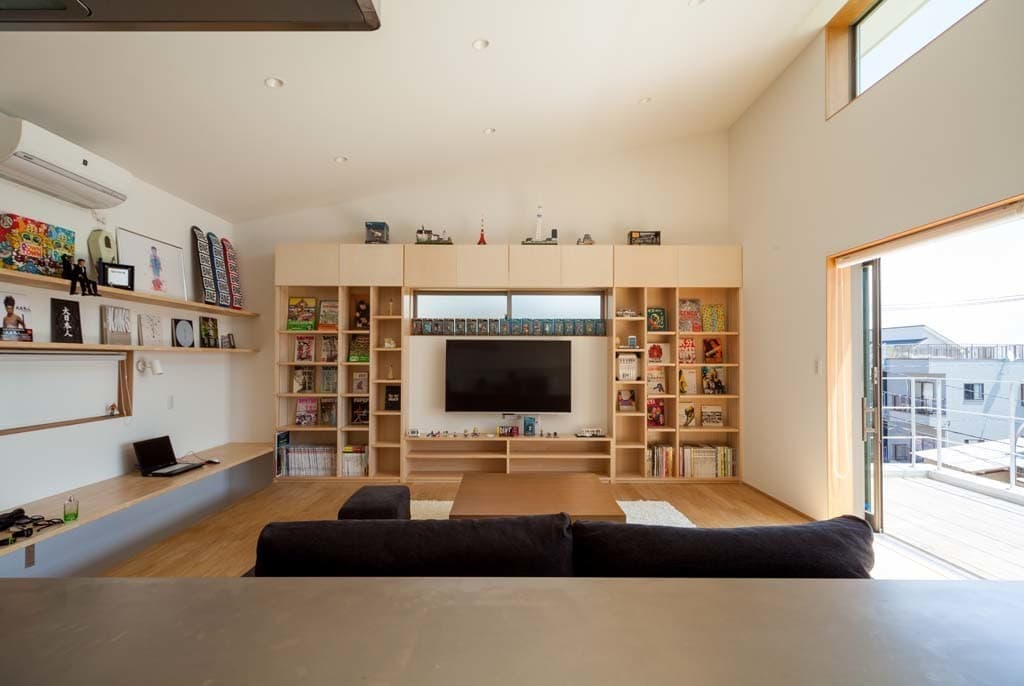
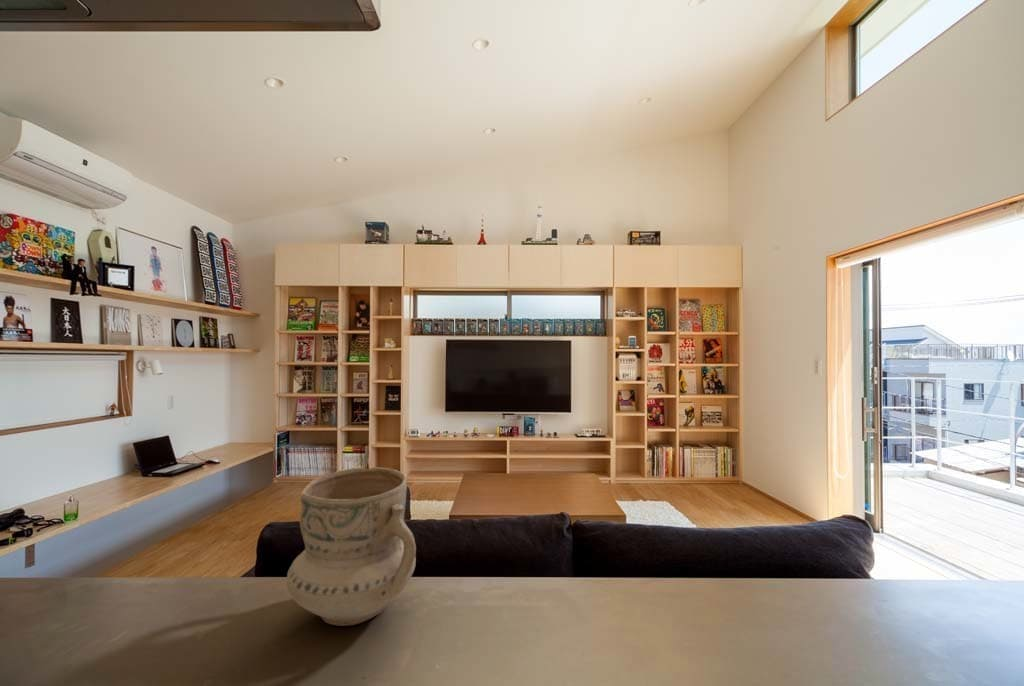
+ mug (353, 544)
